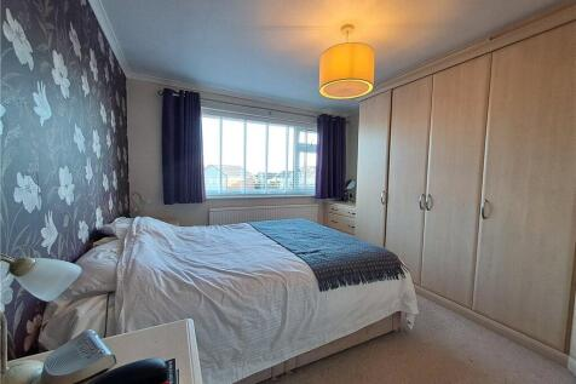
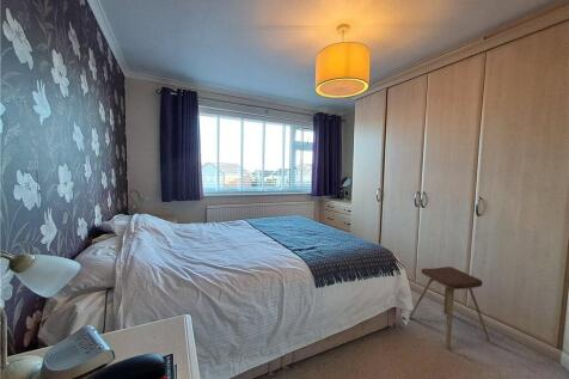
+ music stool (448, 301)
